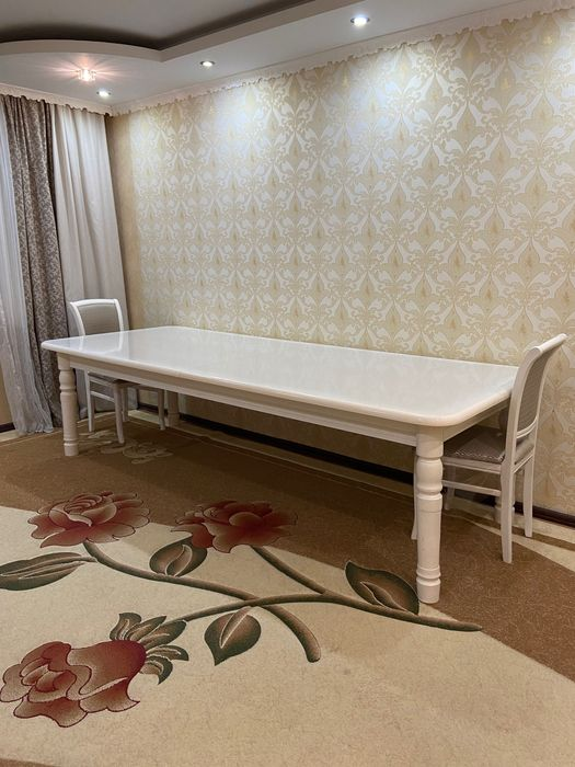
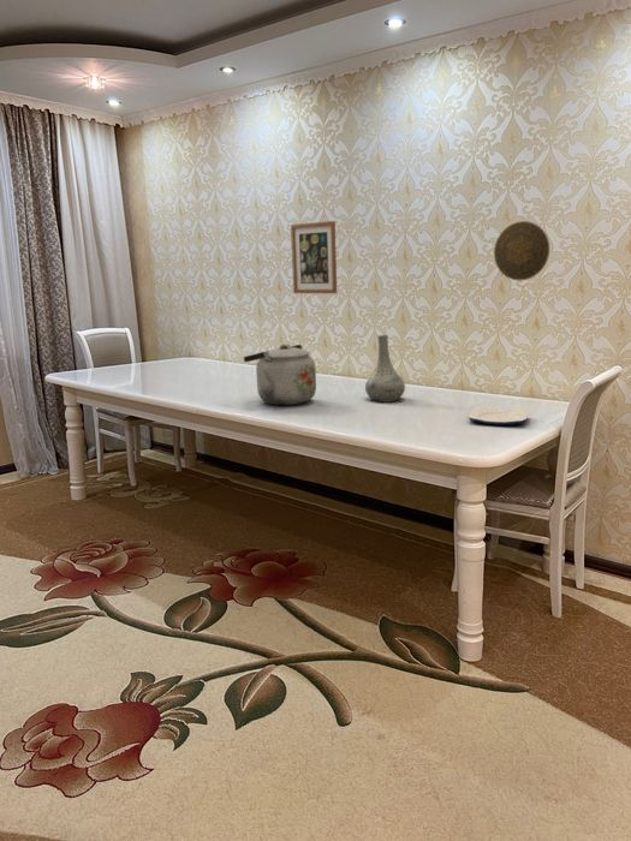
+ kettle (280, 374)
+ plate (498, 416)
+ decorative plate (519, 251)
+ wall art (312, 258)
+ vase (385, 366)
